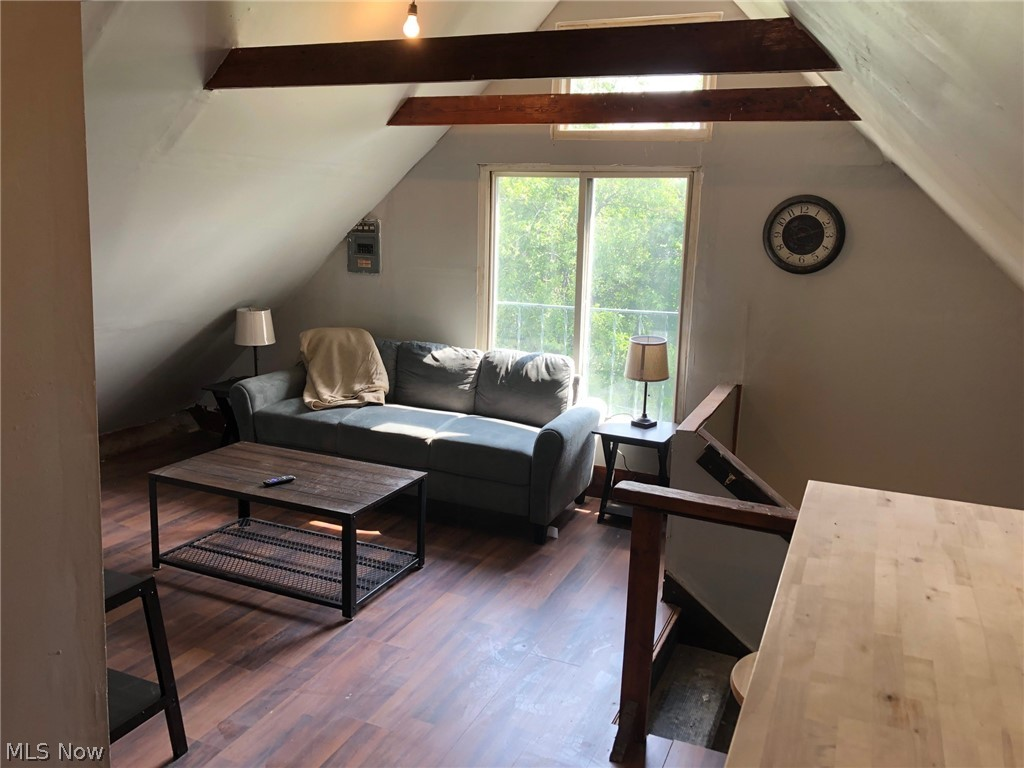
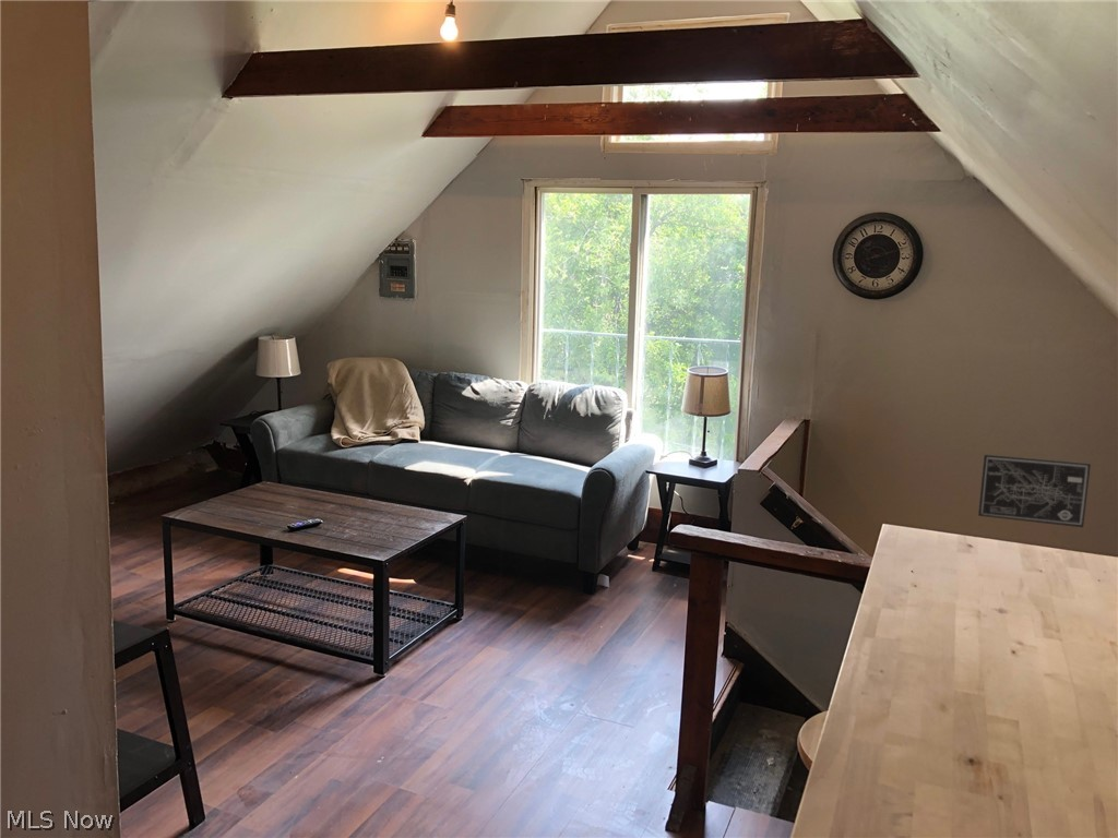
+ wall art (1033, 490)
